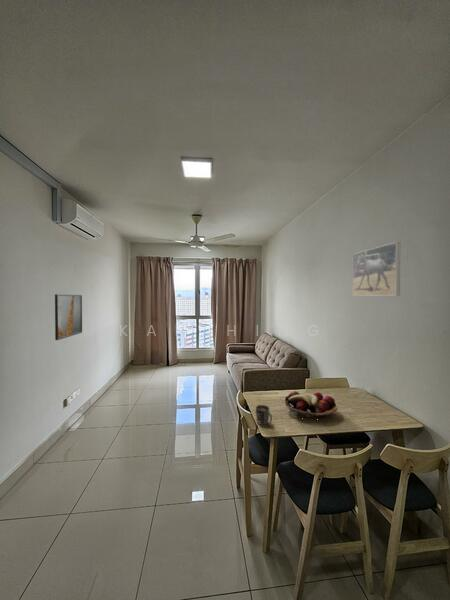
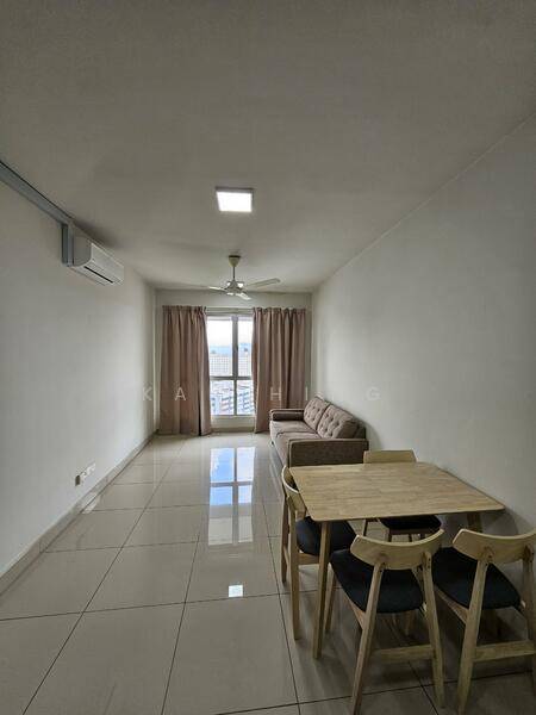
- fruit basket (310, 403)
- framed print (373, 272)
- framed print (69, 315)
- mug (264, 416)
